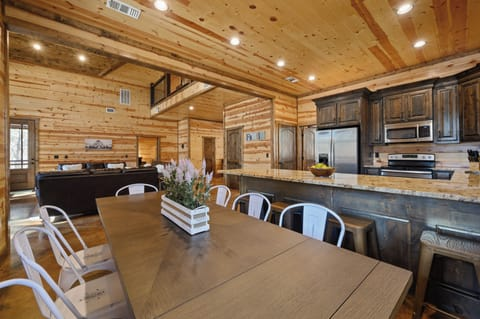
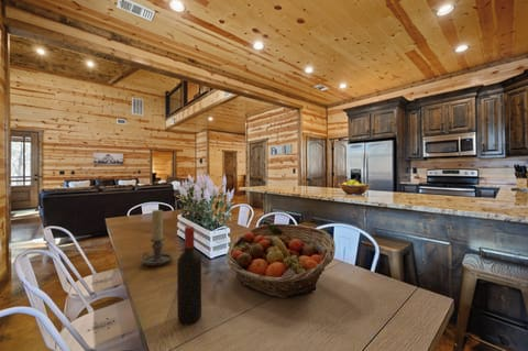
+ wine bottle (189, 272)
+ fruit basket (278, 254)
+ candle holder (155, 235)
